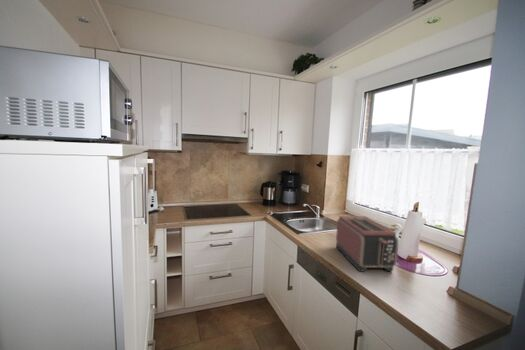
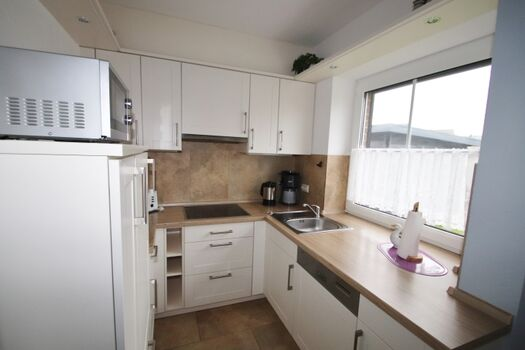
- toaster (365, 242)
